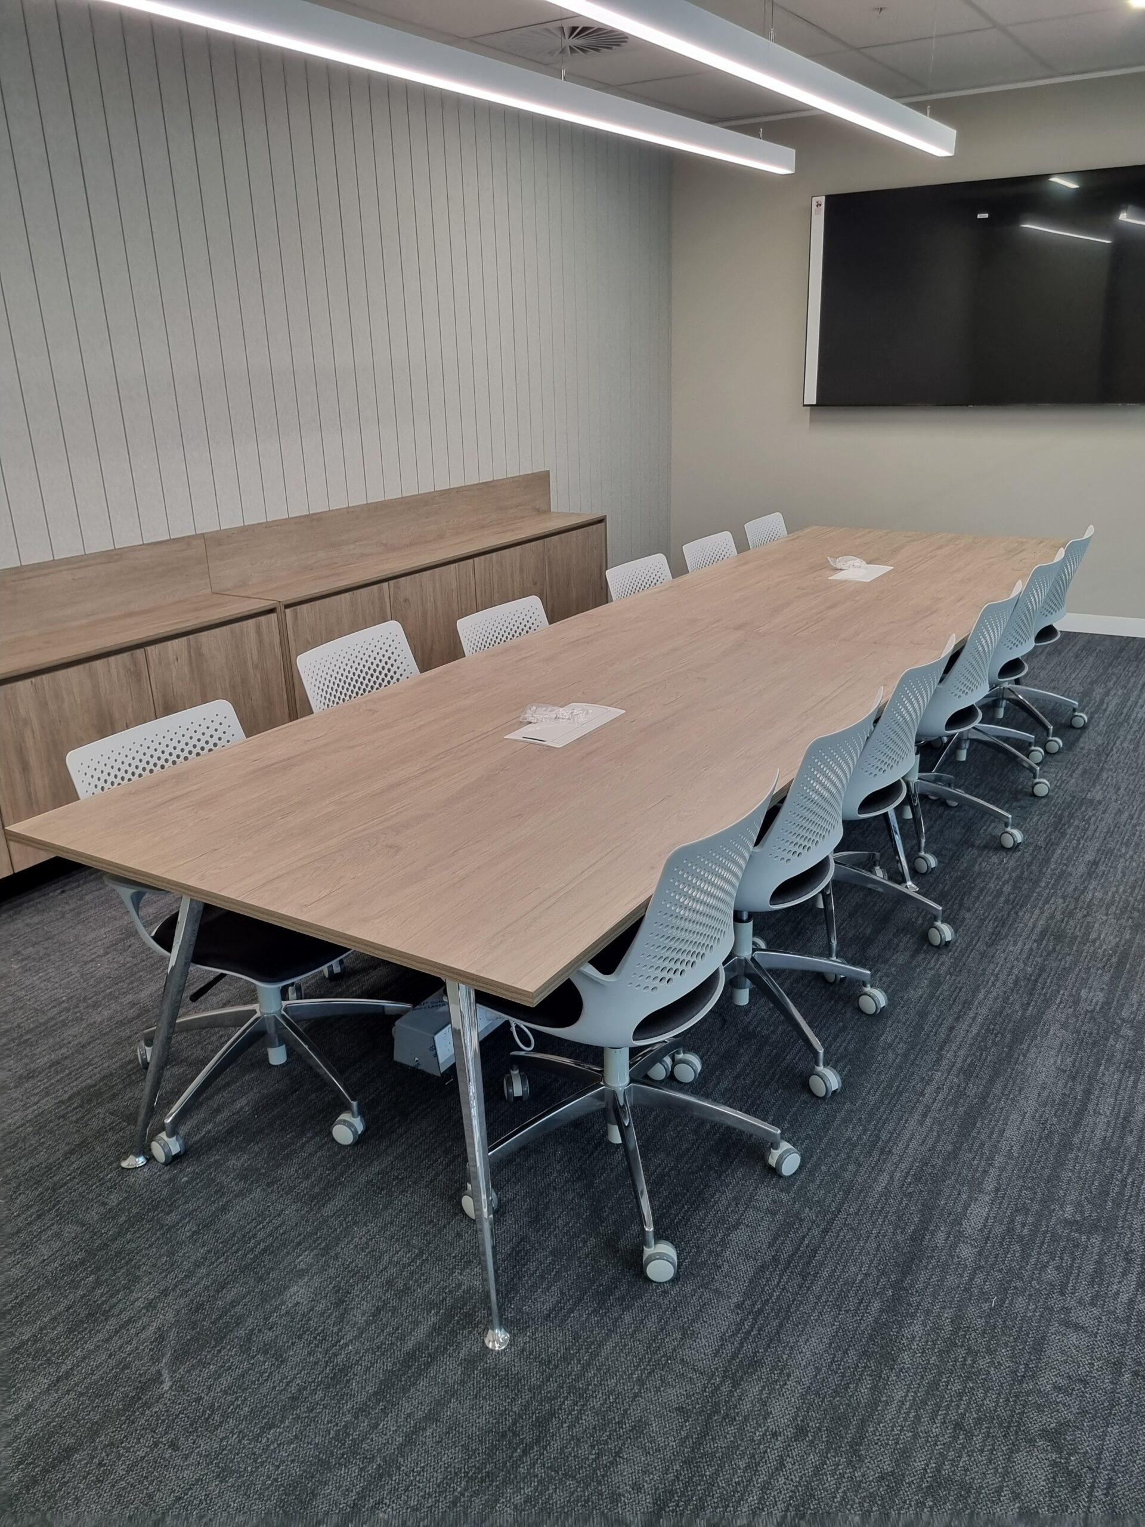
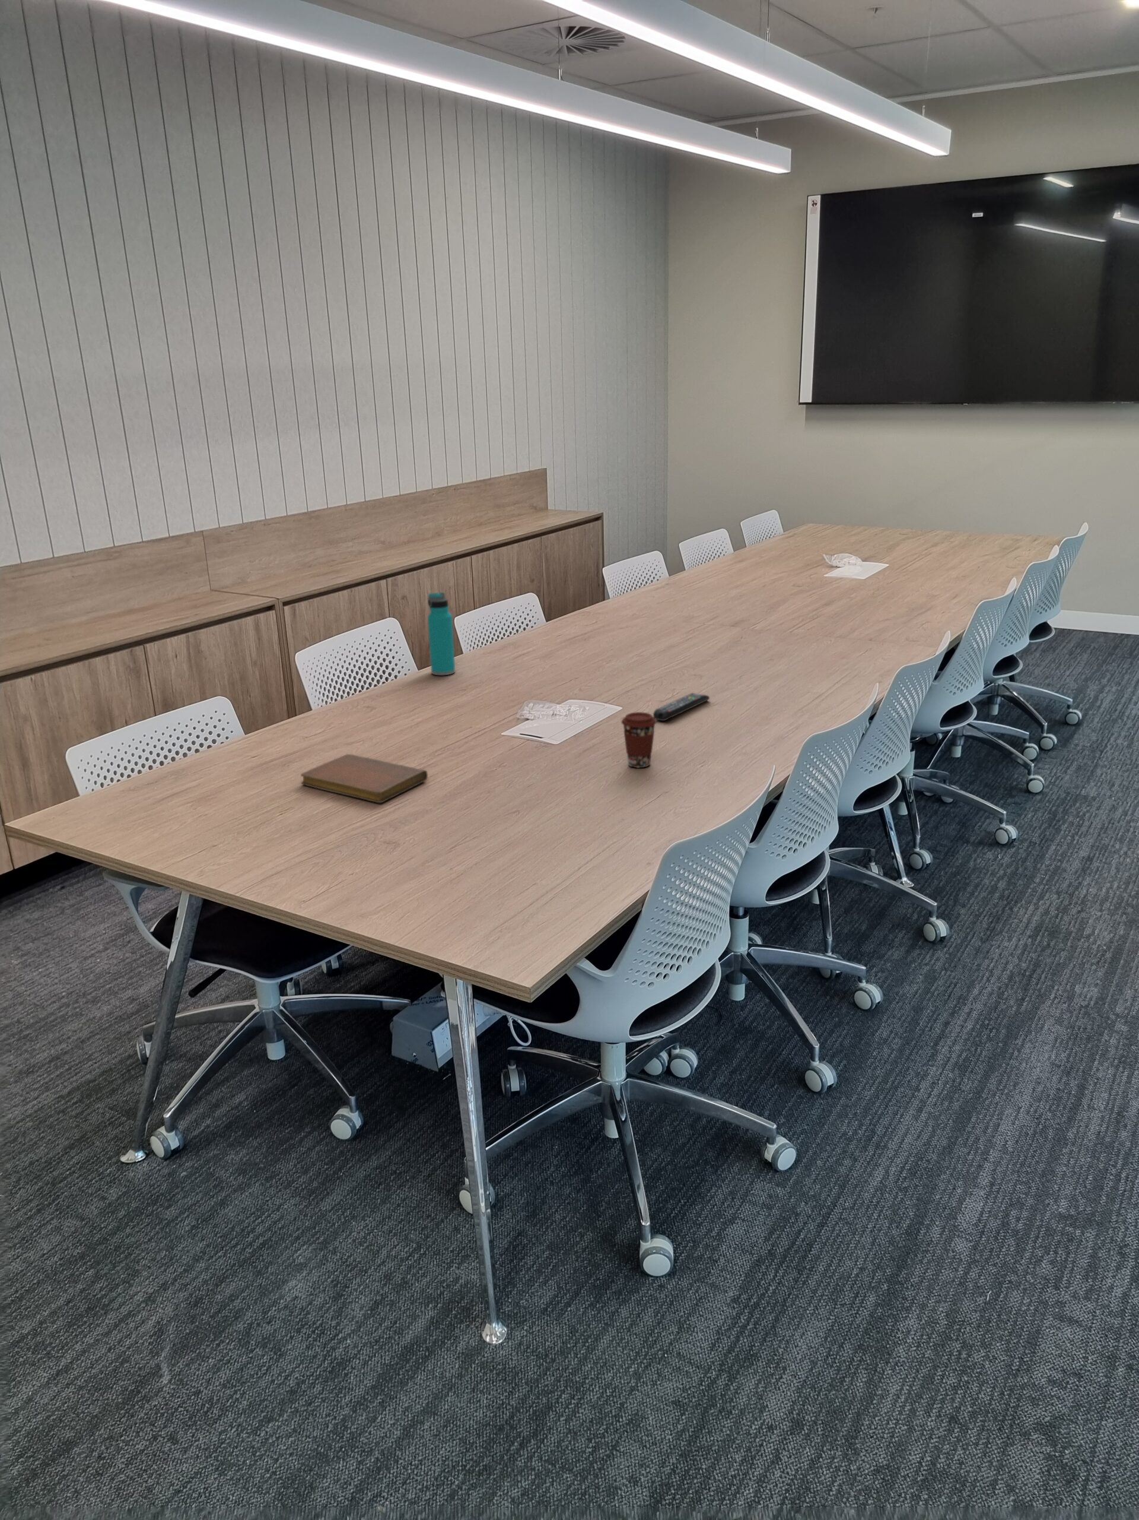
+ notebook (364, 777)
+ coffee cup (639, 740)
+ water bottle (440, 633)
+ remote control (682, 705)
